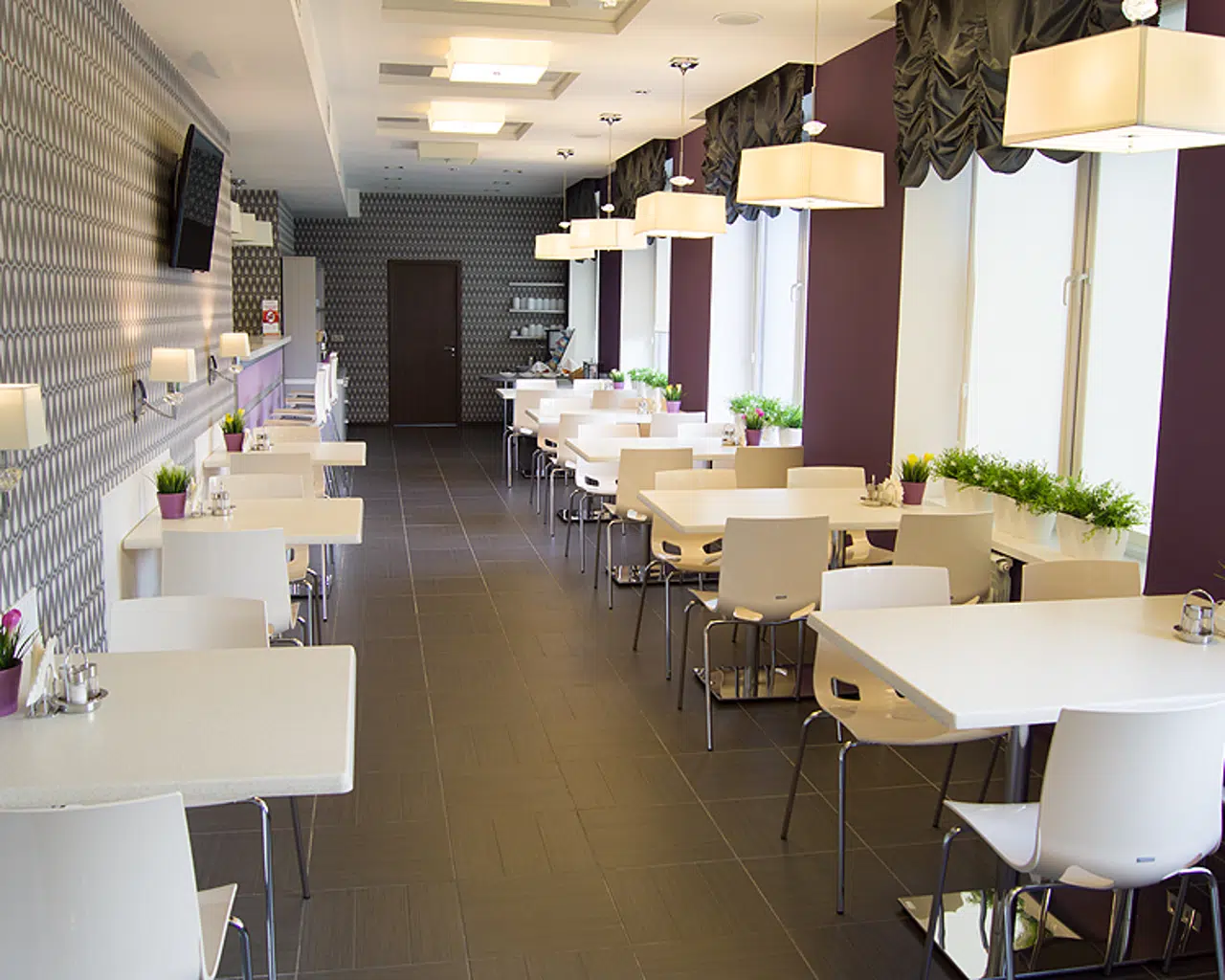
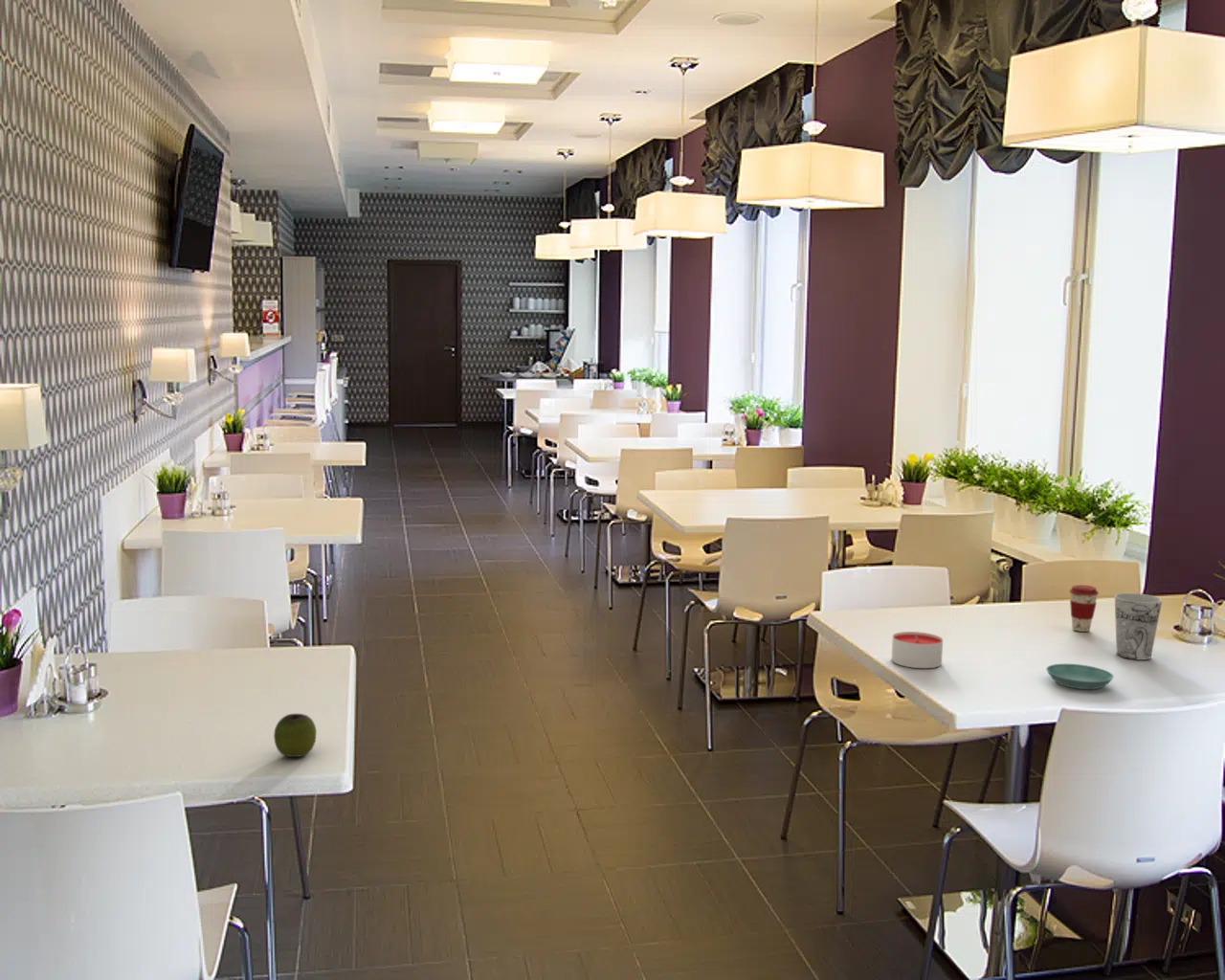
+ saucer (1079, 678)
+ cup (1135, 626)
+ coffee cup (1082, 608)
+ candle (917, 649)
+ apple (295, 734)
